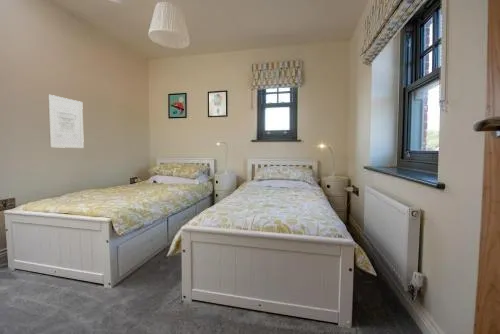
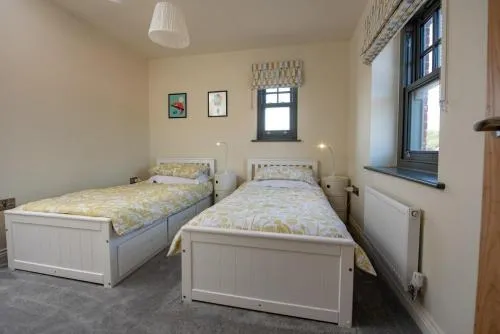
- wall art (67, 123)
